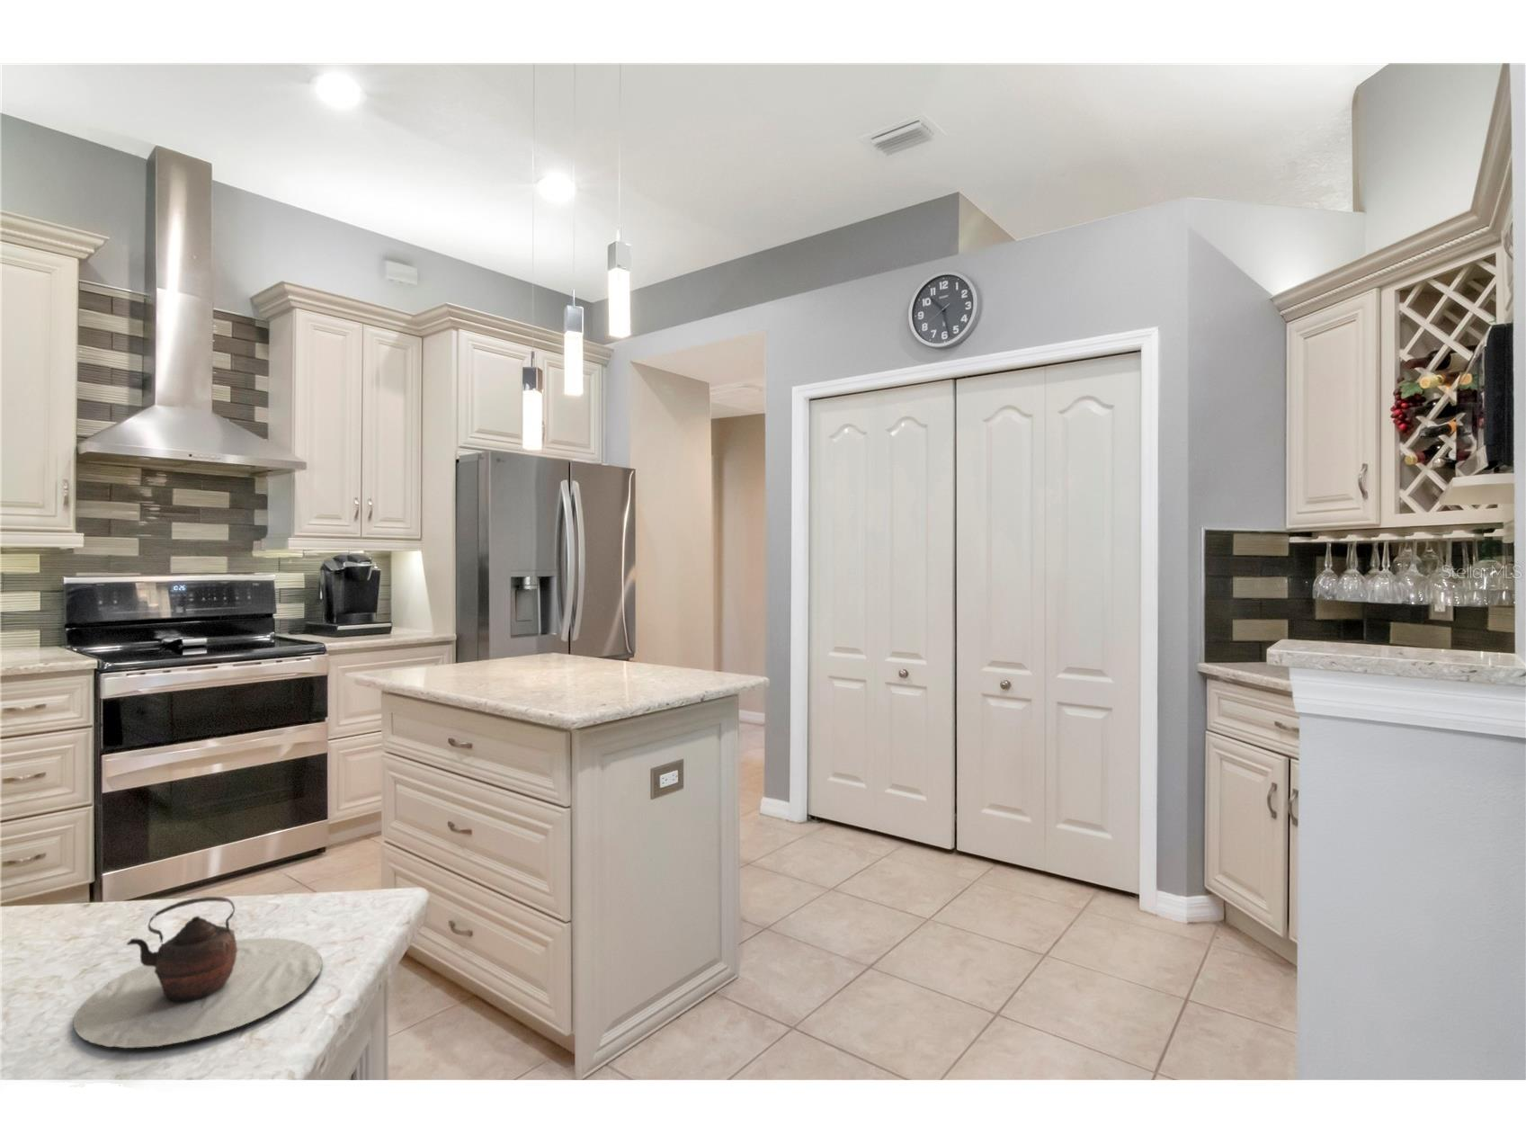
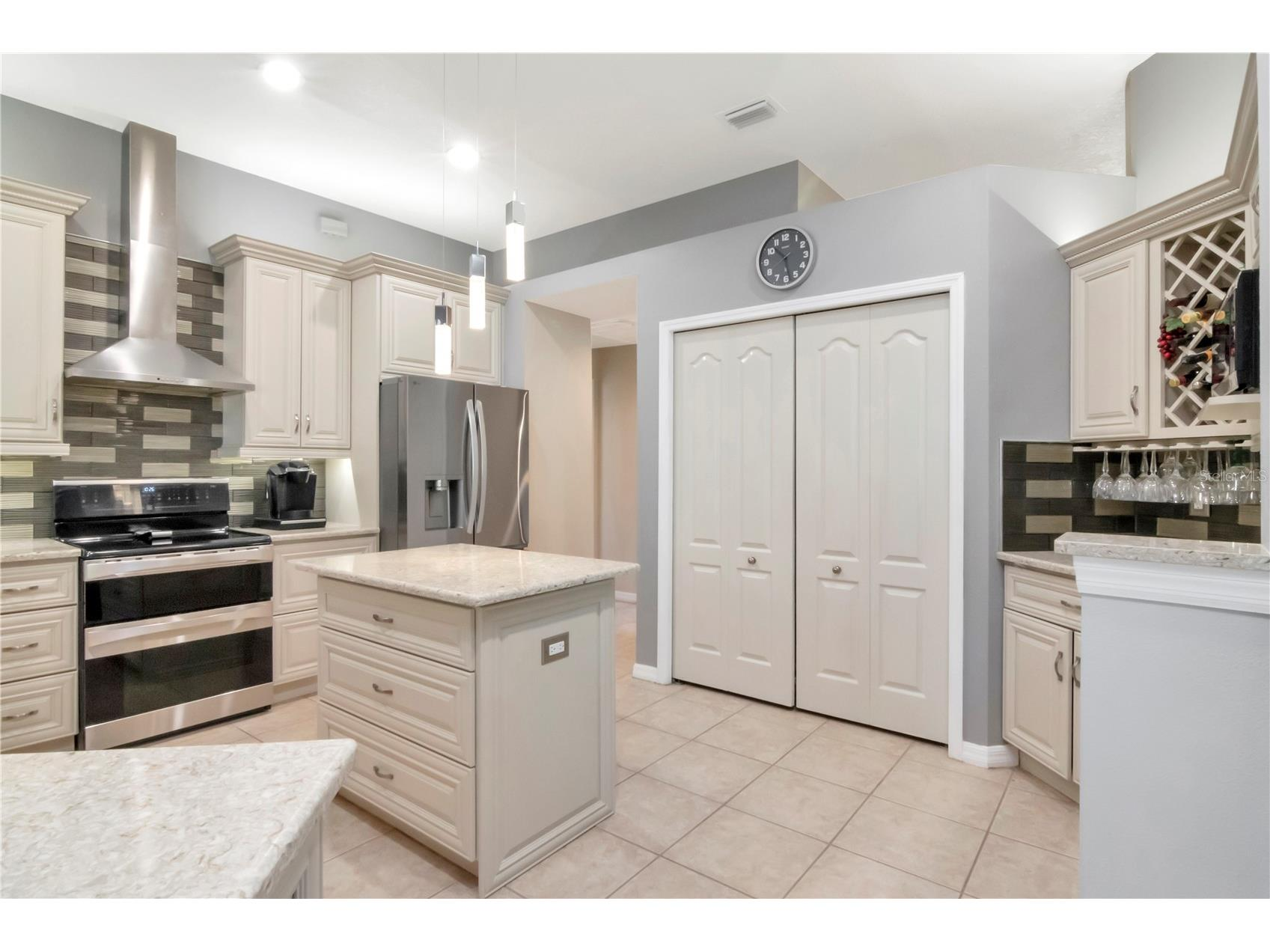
- teapot (207, 940)
